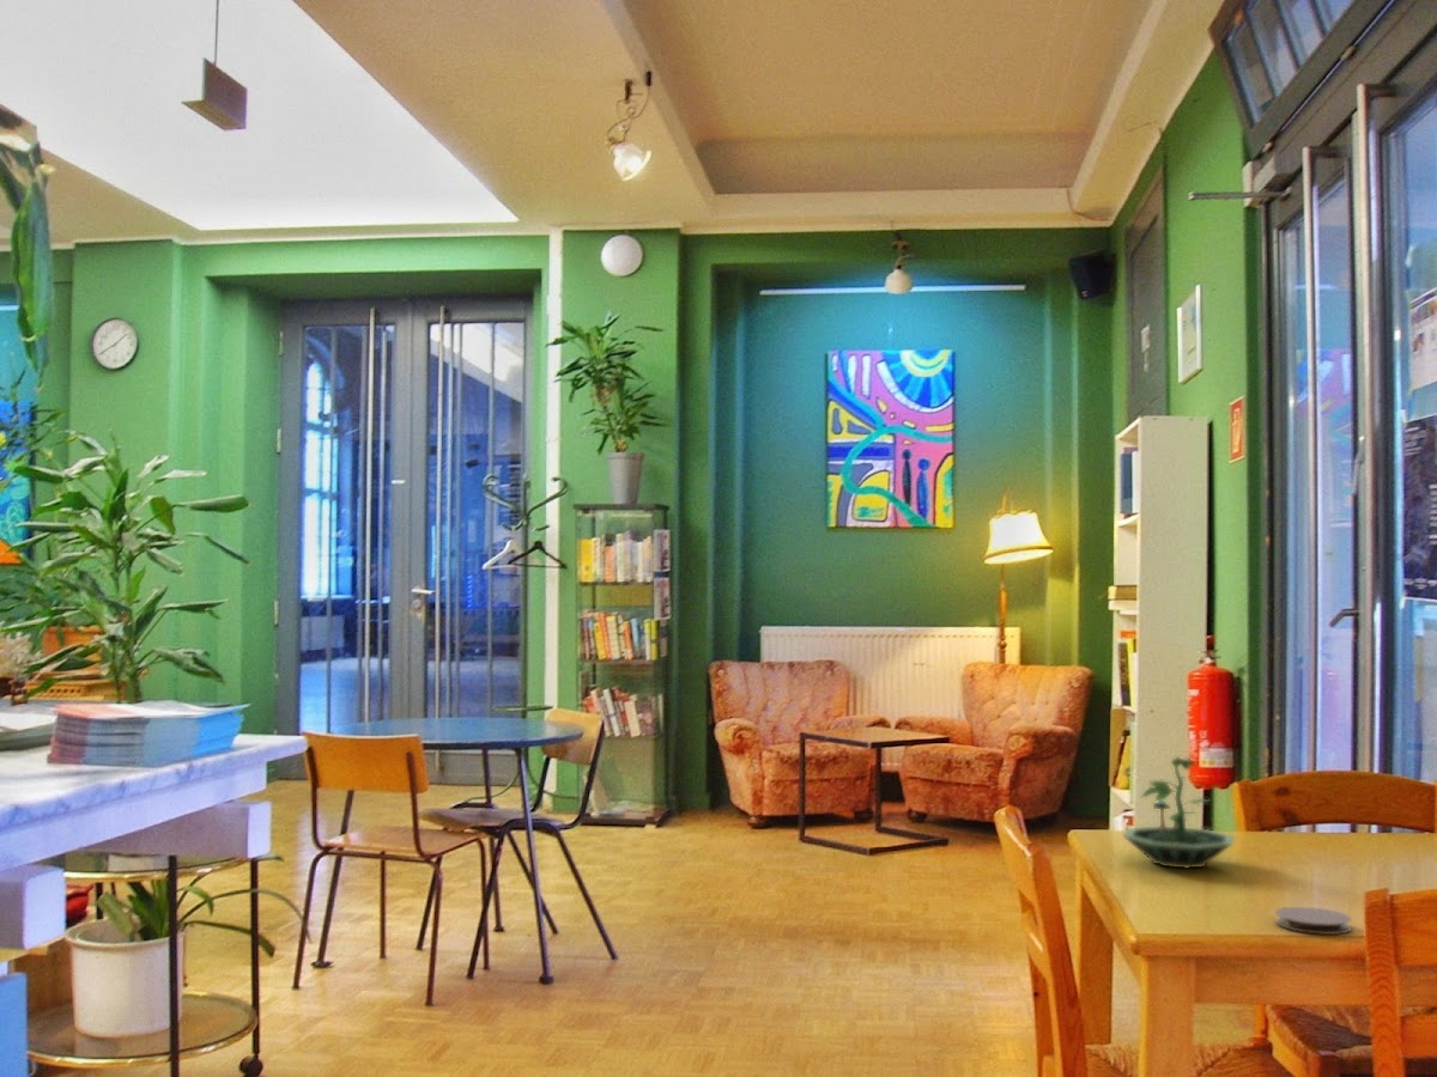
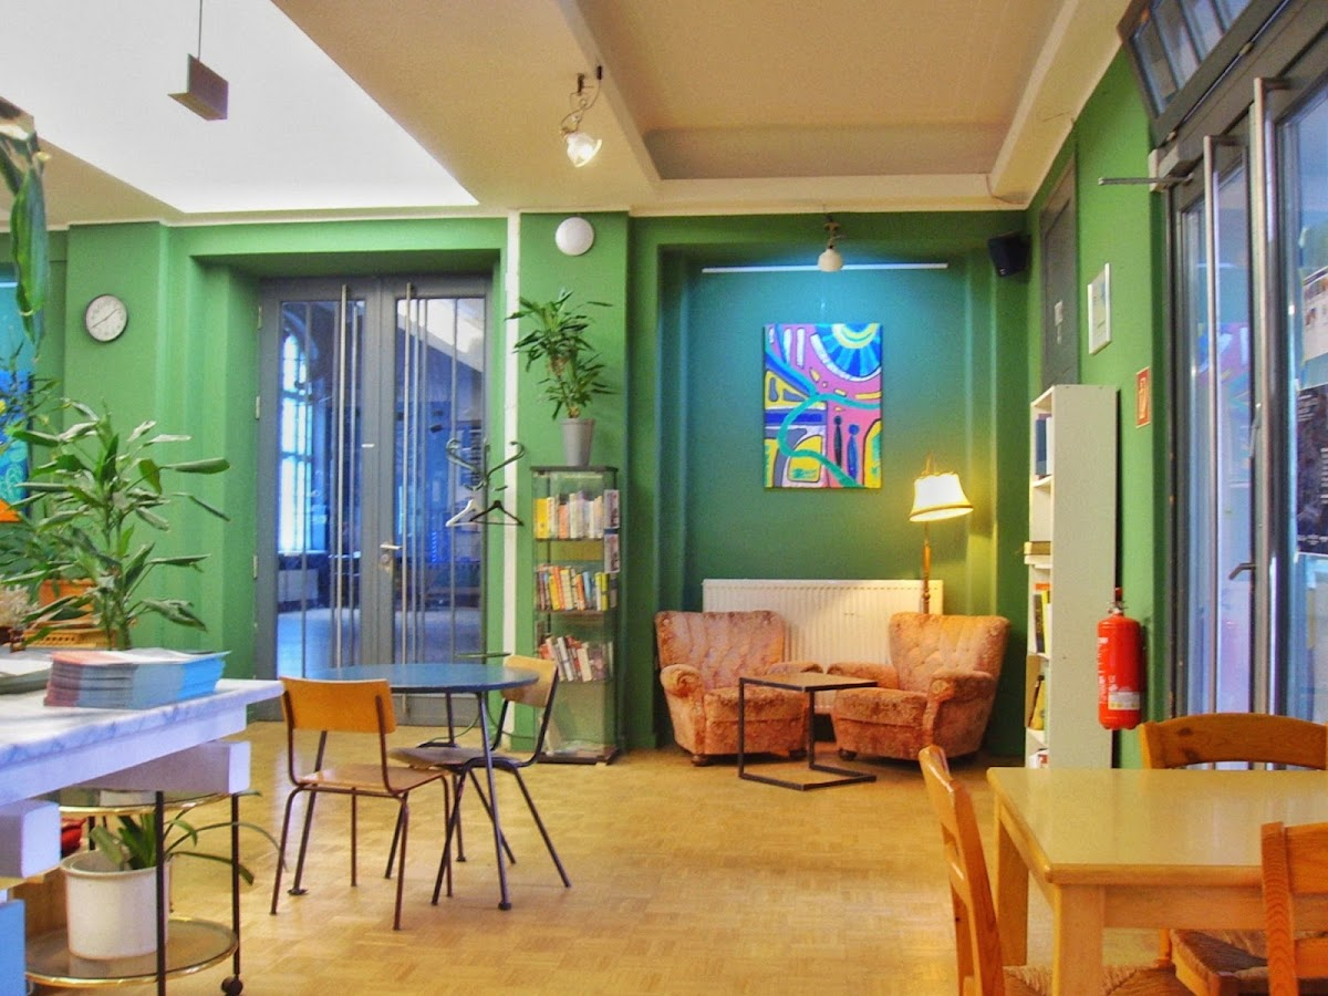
- coaster (1312, 919)
- terrarium (1177, 777)
